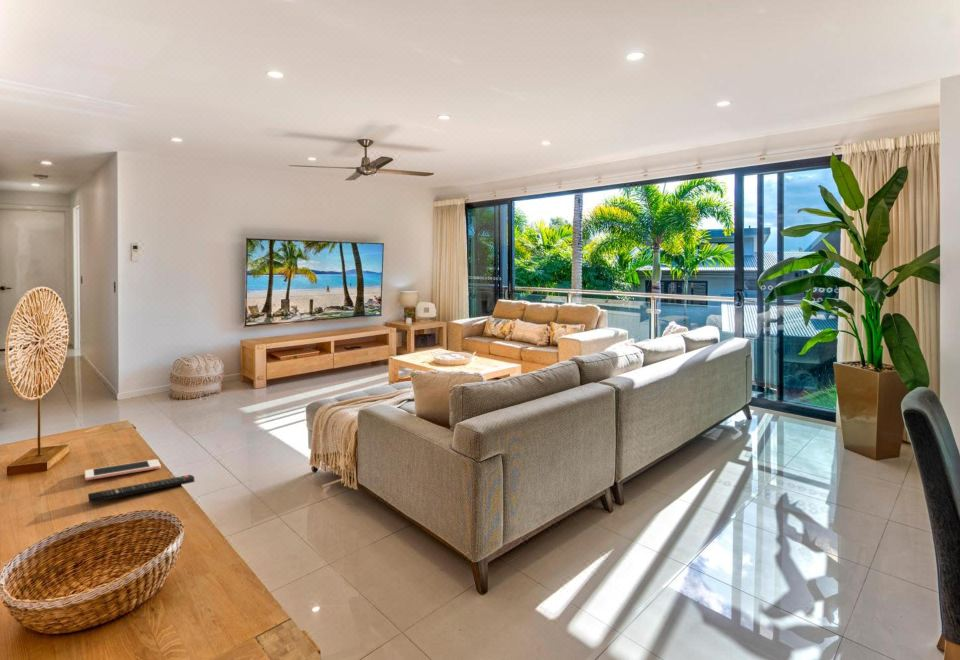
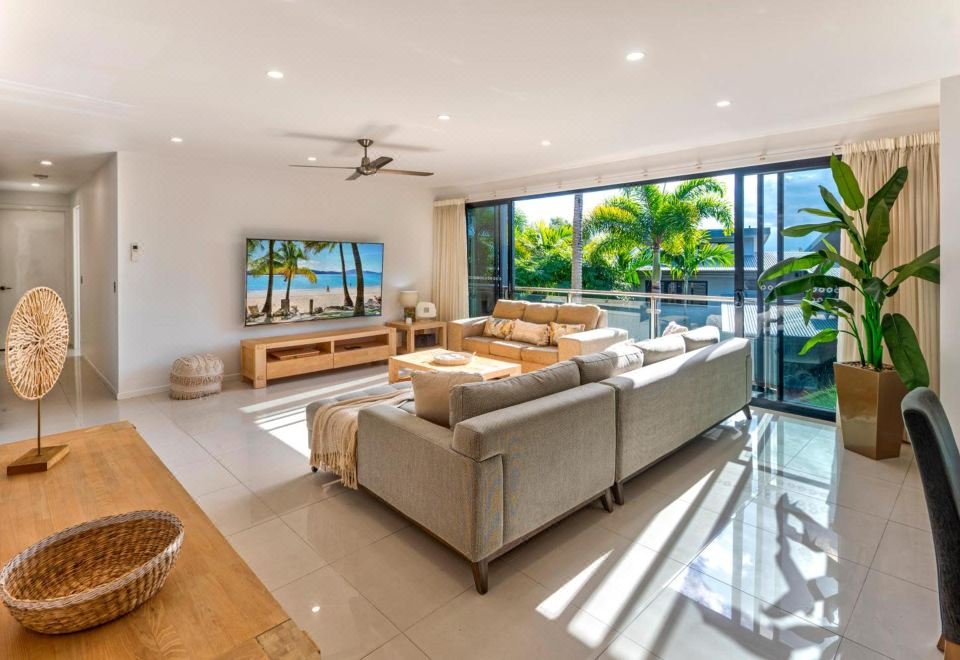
- cell phone (123, 469)
- remote control (144, 488)
